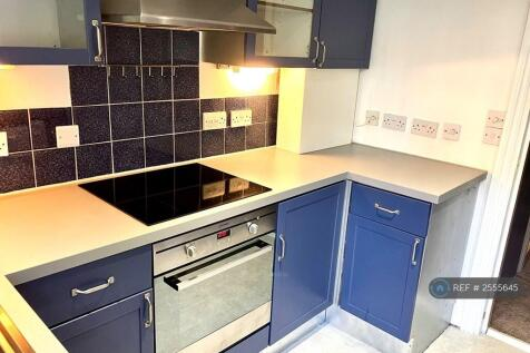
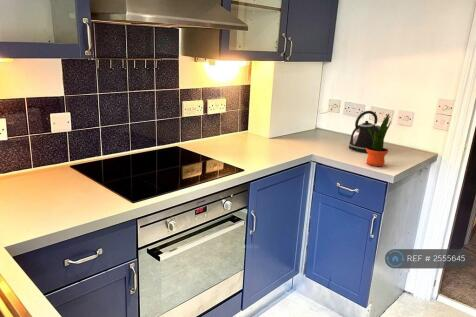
+ kettle (367, 130)
+ potted plant (379, 139)
